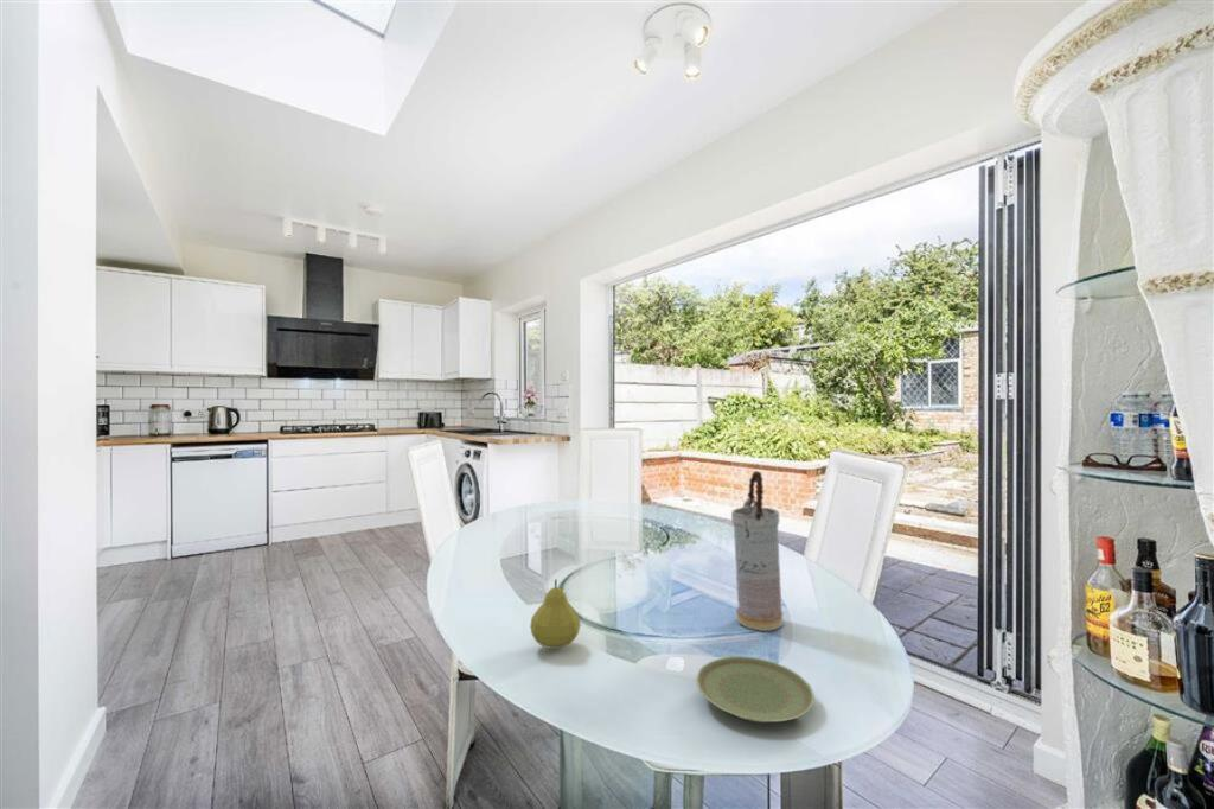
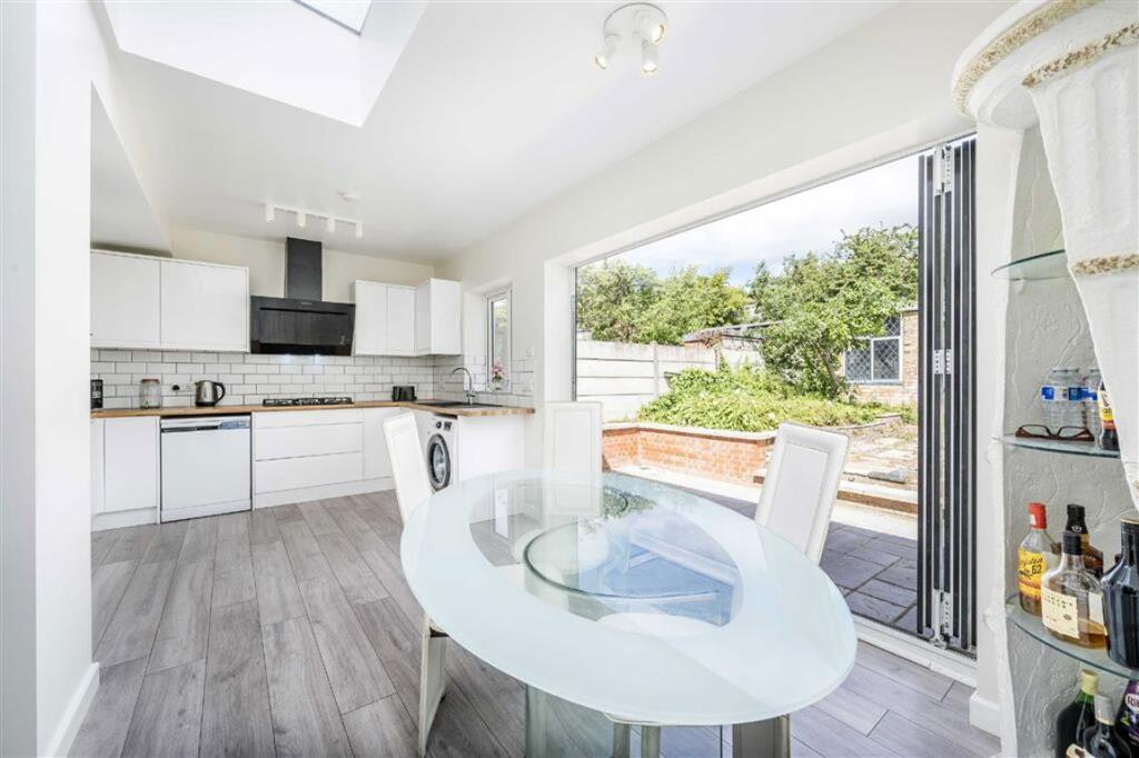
- vase (756, 546)
- plate (753, 692)
- fruit (555, 612)
